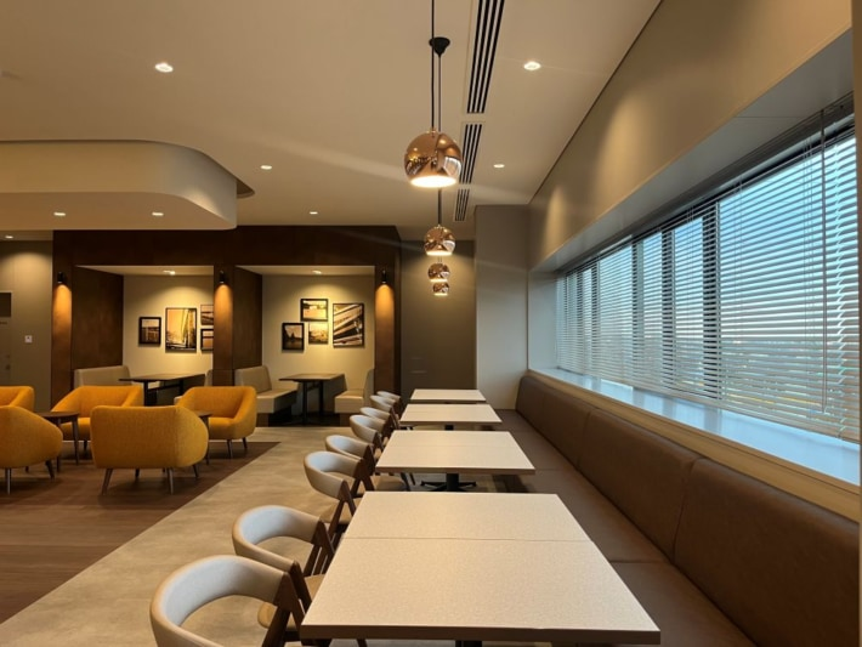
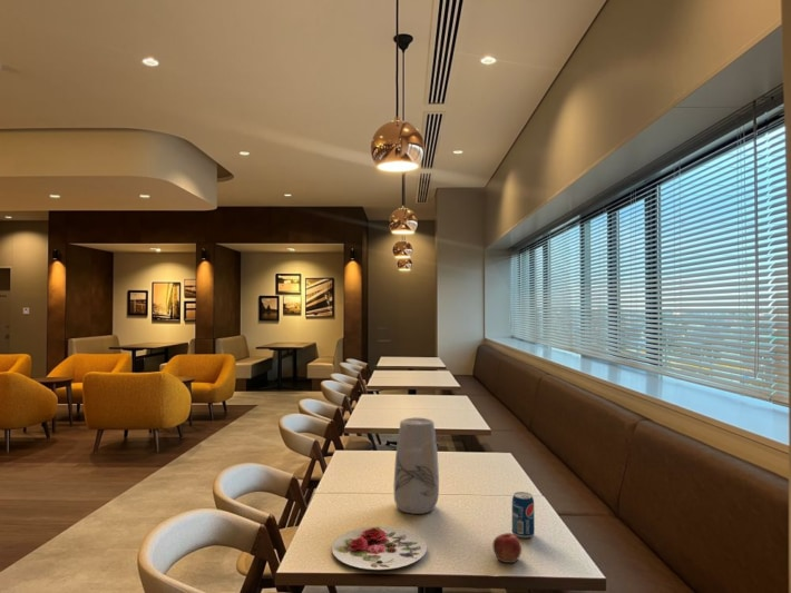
+ plate (379, 545)
+ vase (416, 464)
+ beverage can (523, 514)
+ apple (507, 546)
